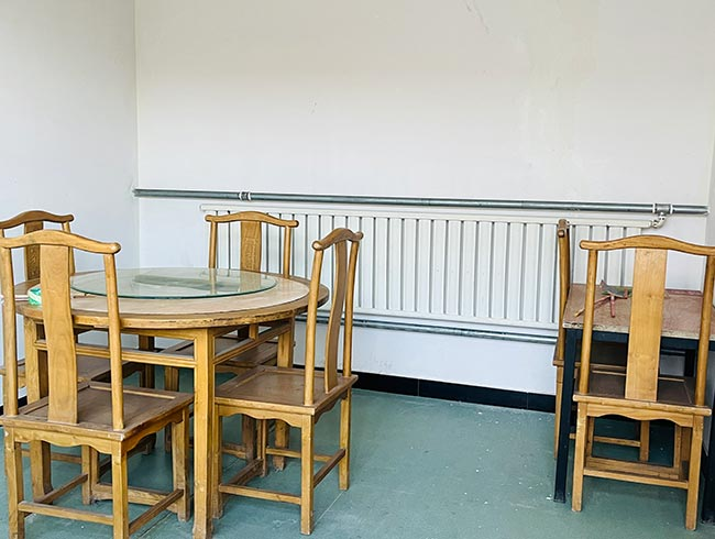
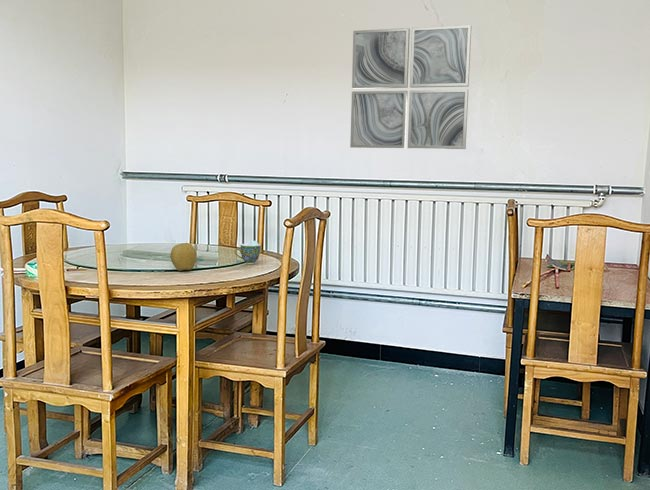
+ teacup (247, 252)
+ wall art (407, 87)
+ fruit (183, 256)
